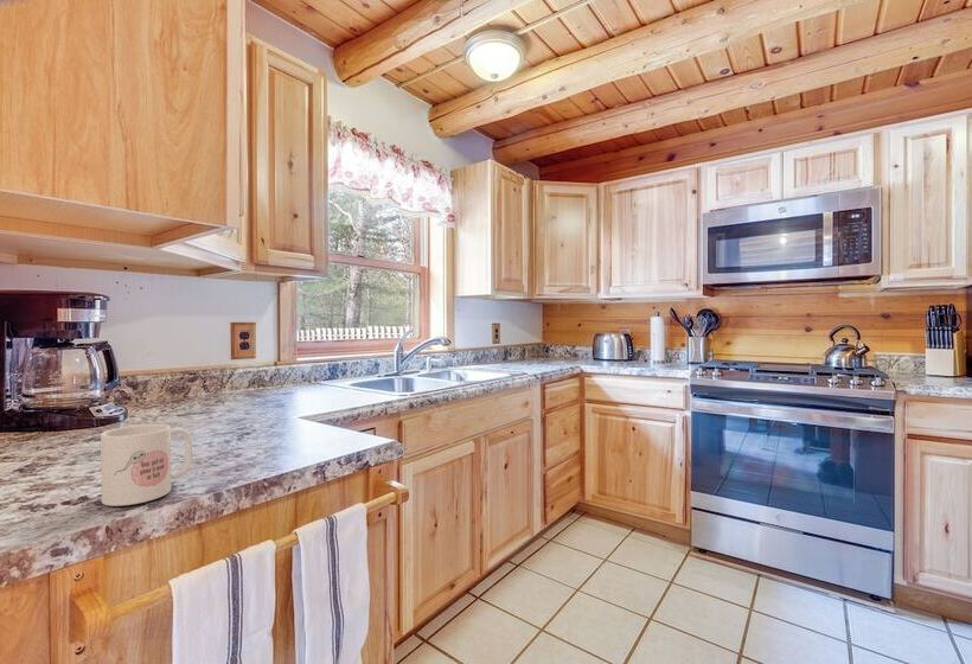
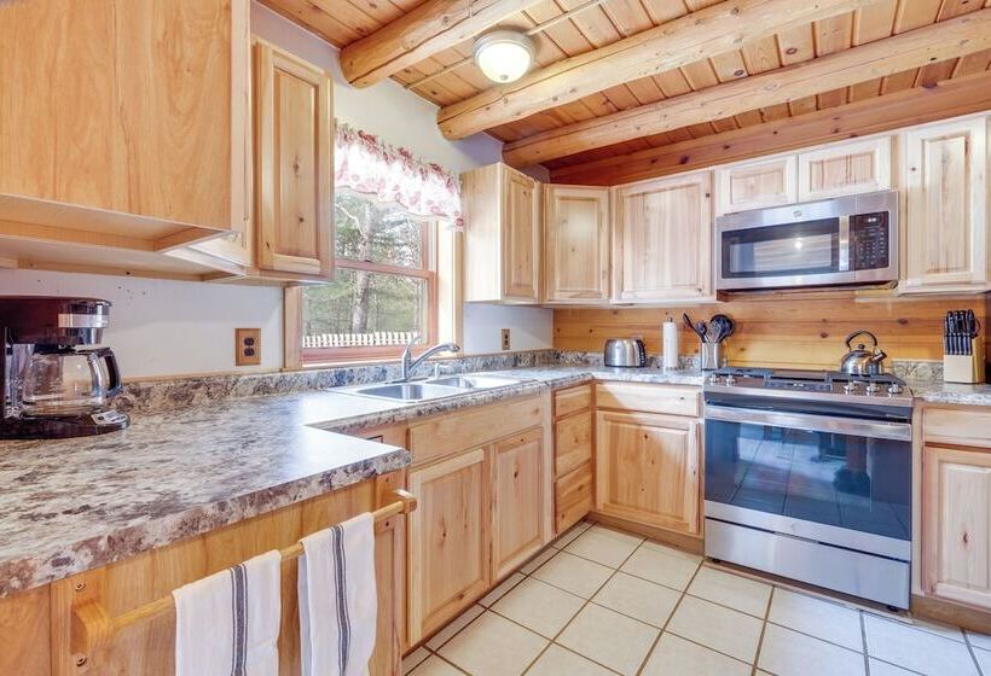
- mug (151, 459)
